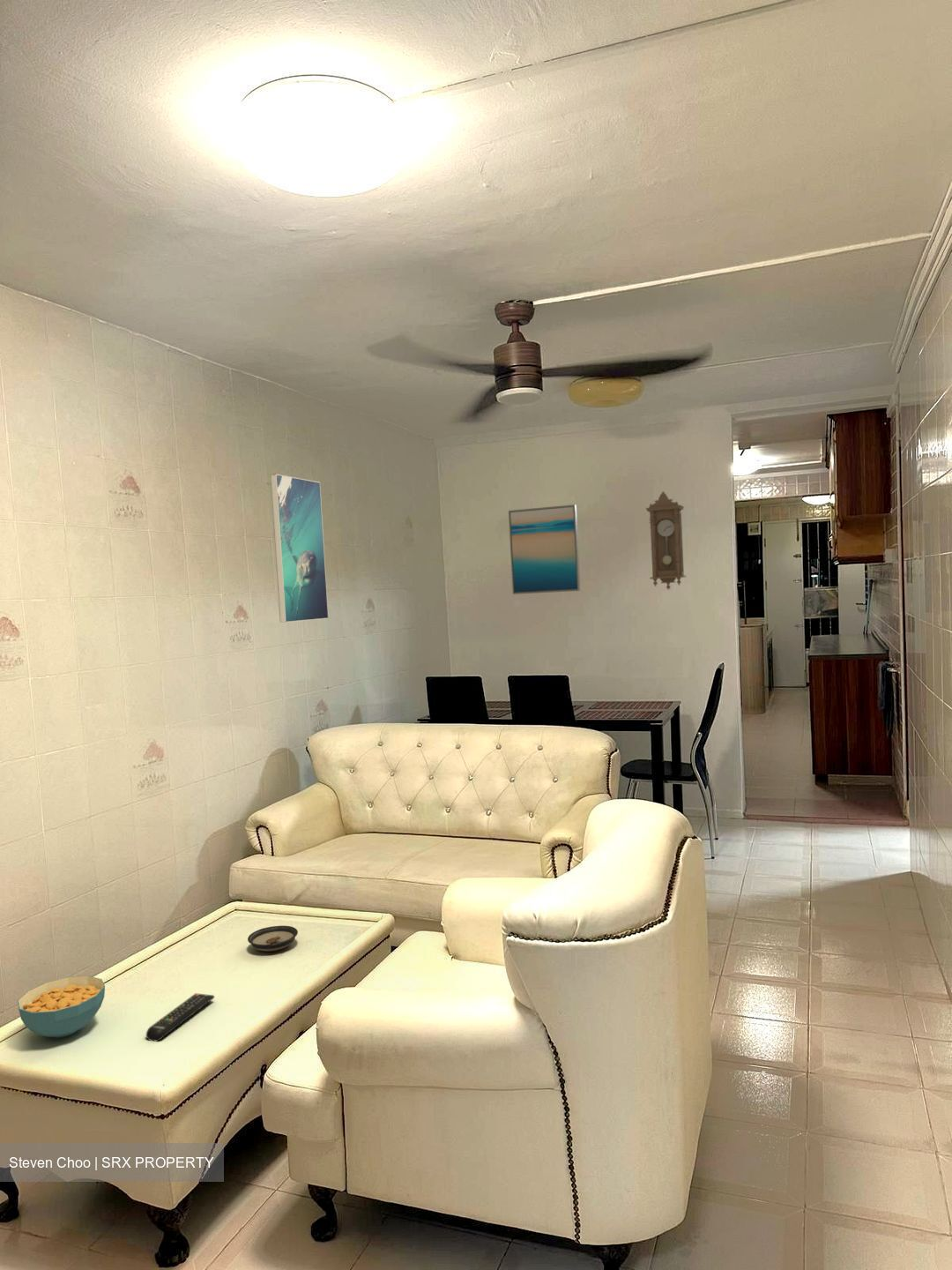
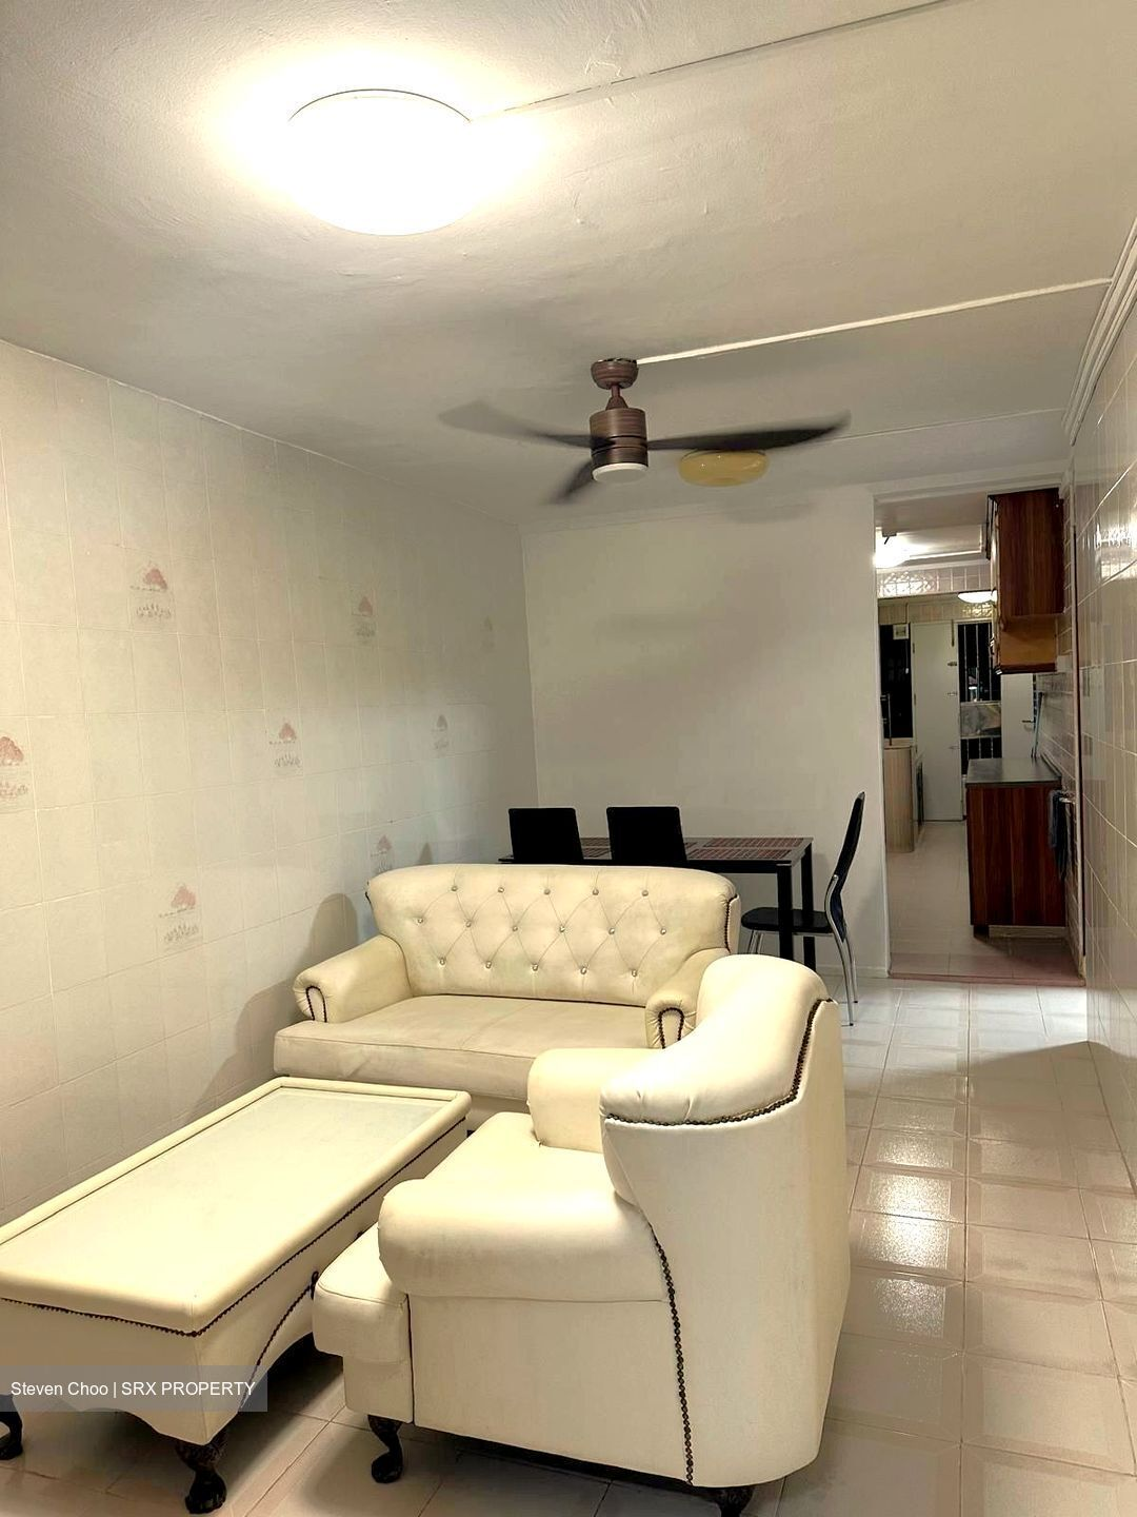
- pendulum clock (666, 541)
- cereal bowl (63, 1012)
- remote control (182, 1014)
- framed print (301, 549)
- saucer (272, 940)
- wall art (544, 549)
